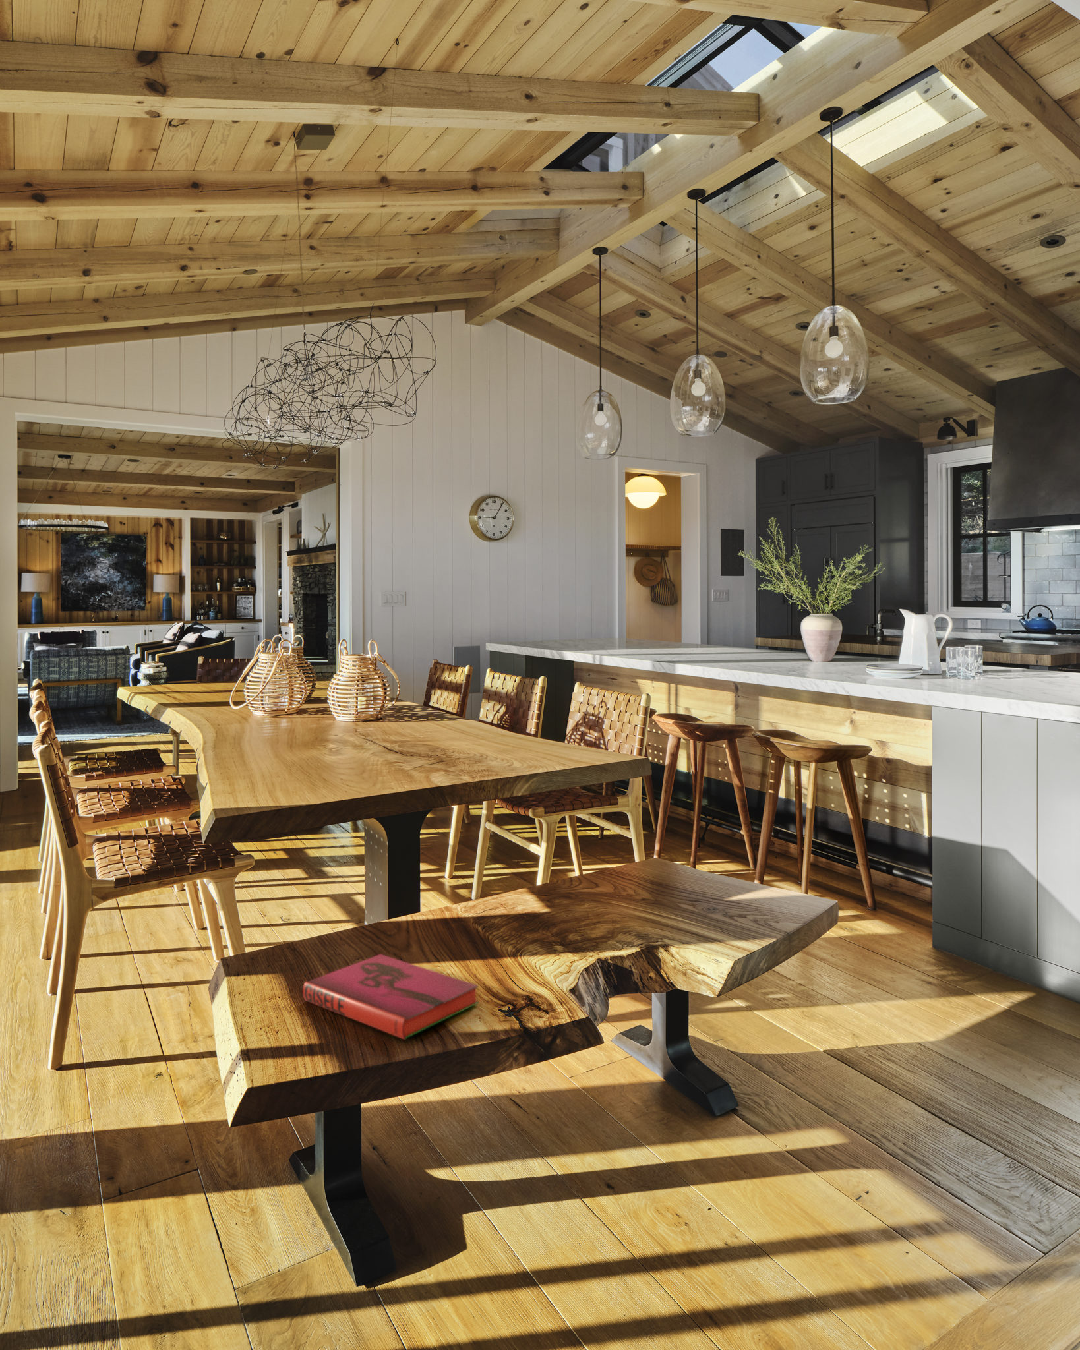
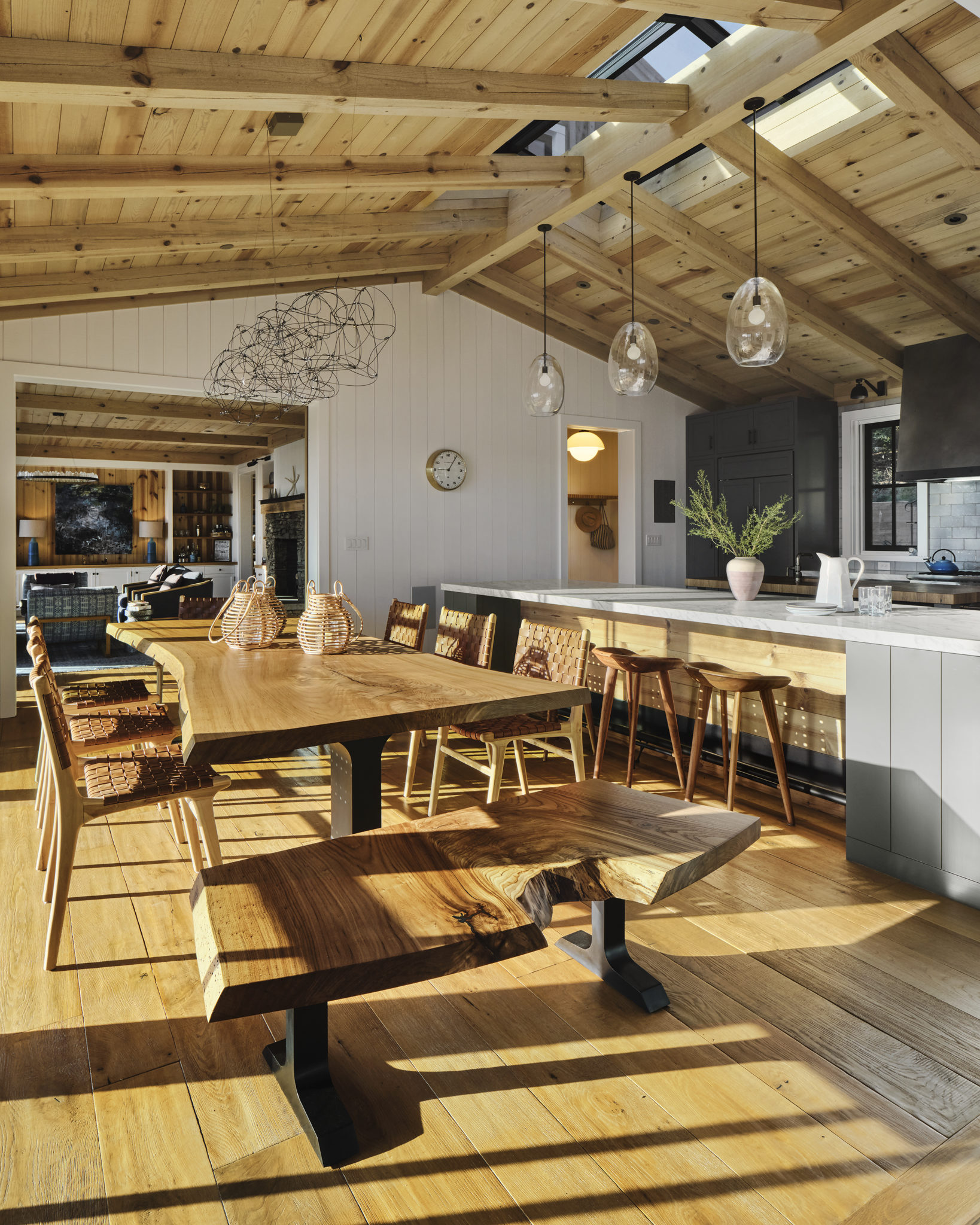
- hardback book (390, 993)
